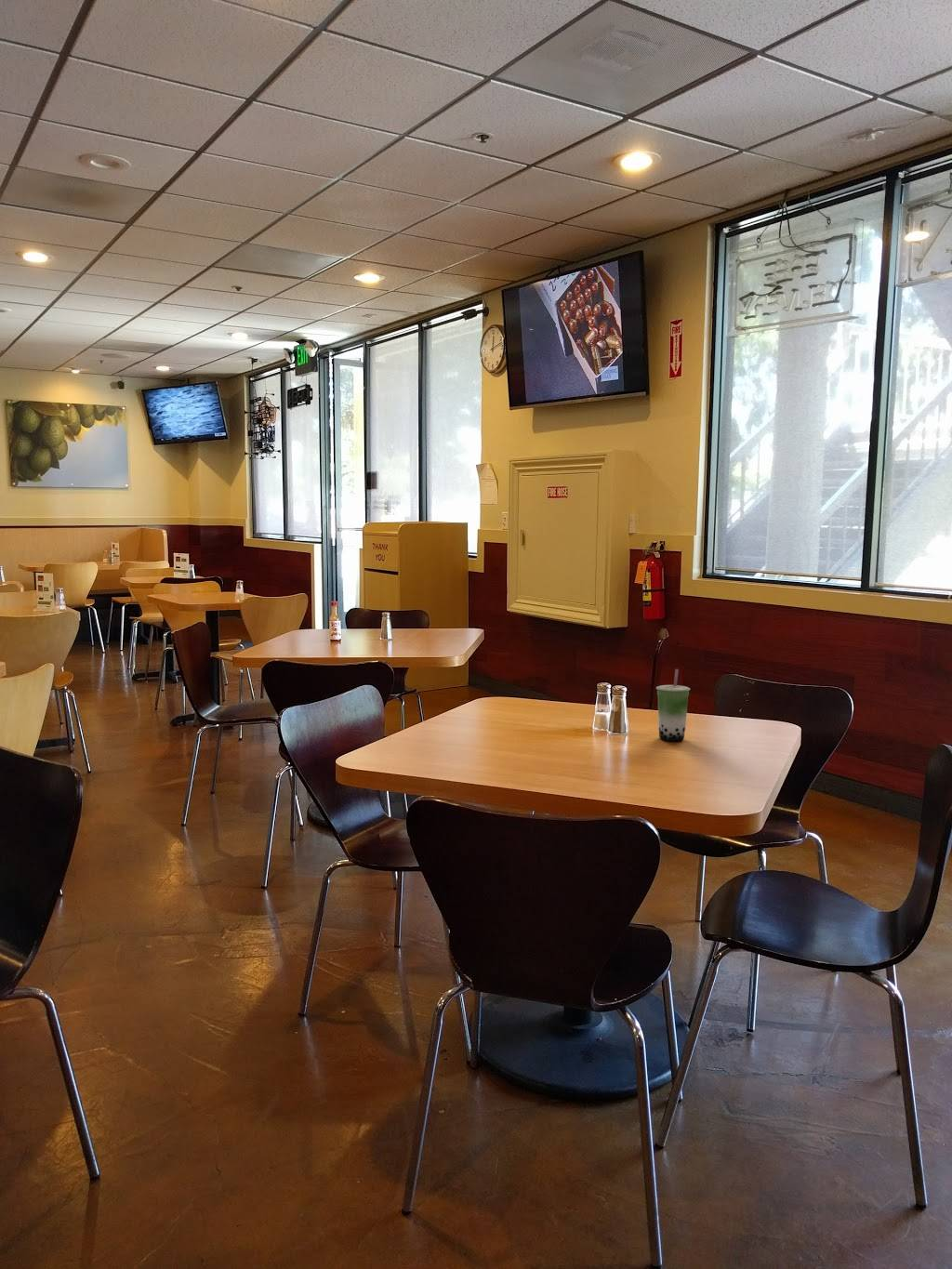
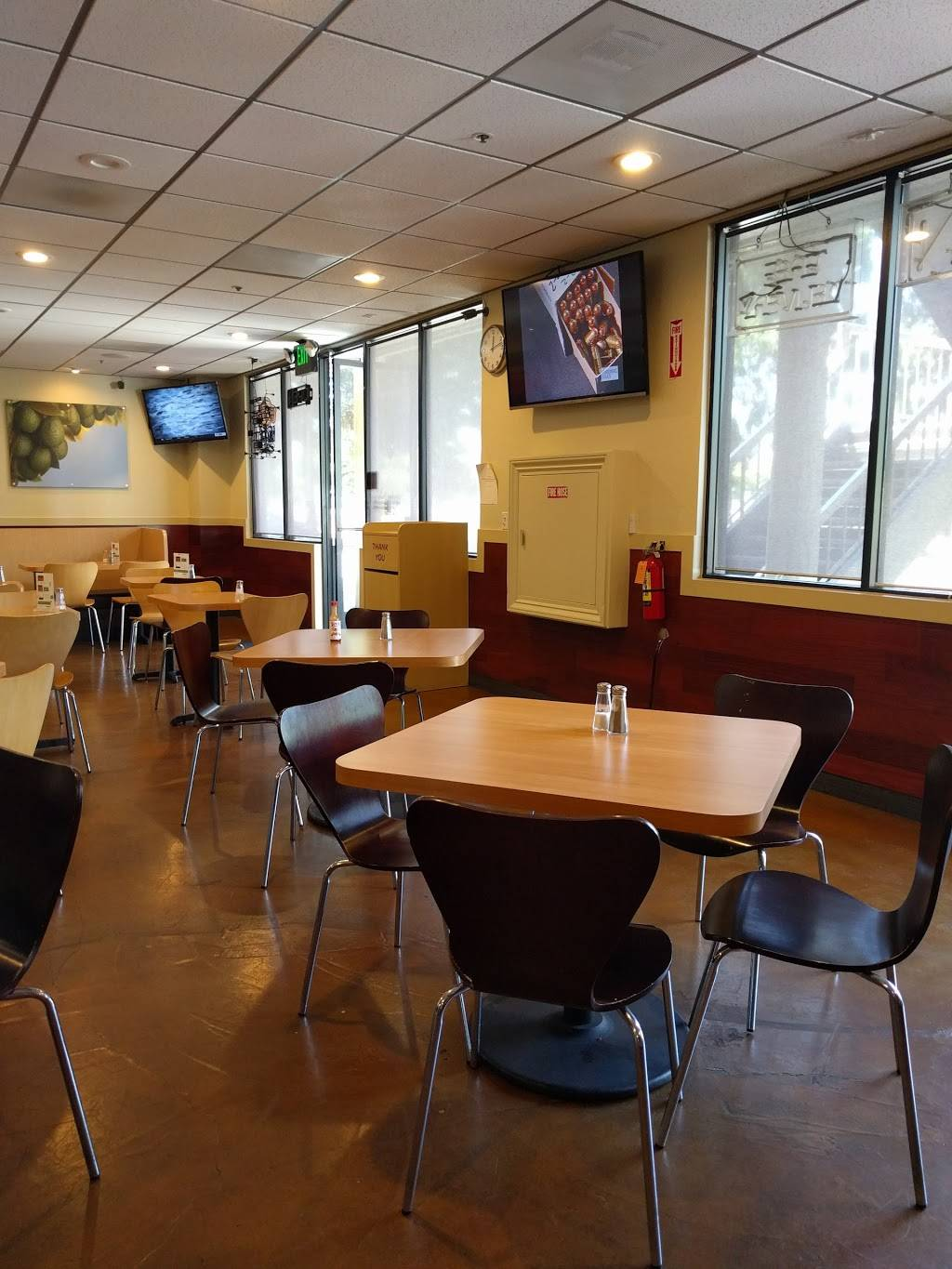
- beverage cup (672, 705)
